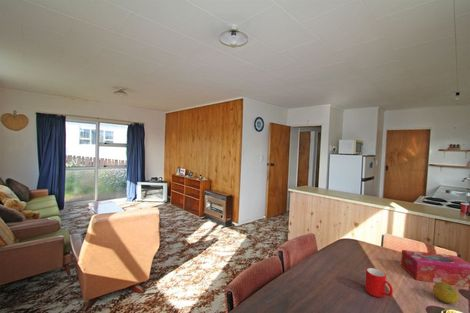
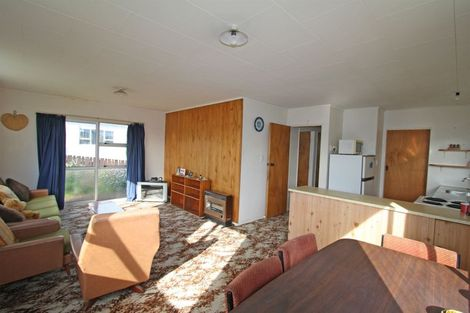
- cup (379, 284)
- fruit (445, 292)
- tissue box (437, 267)
